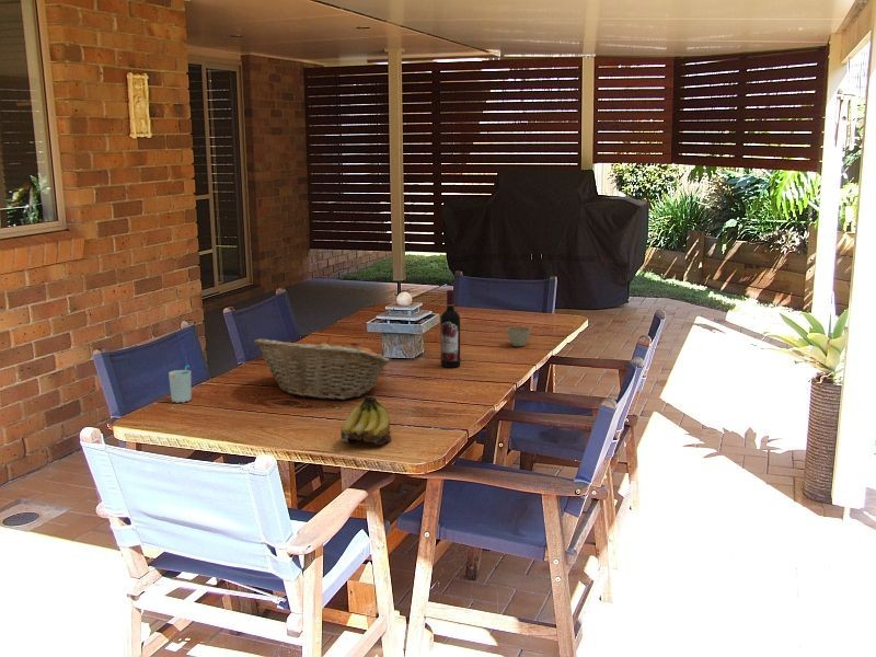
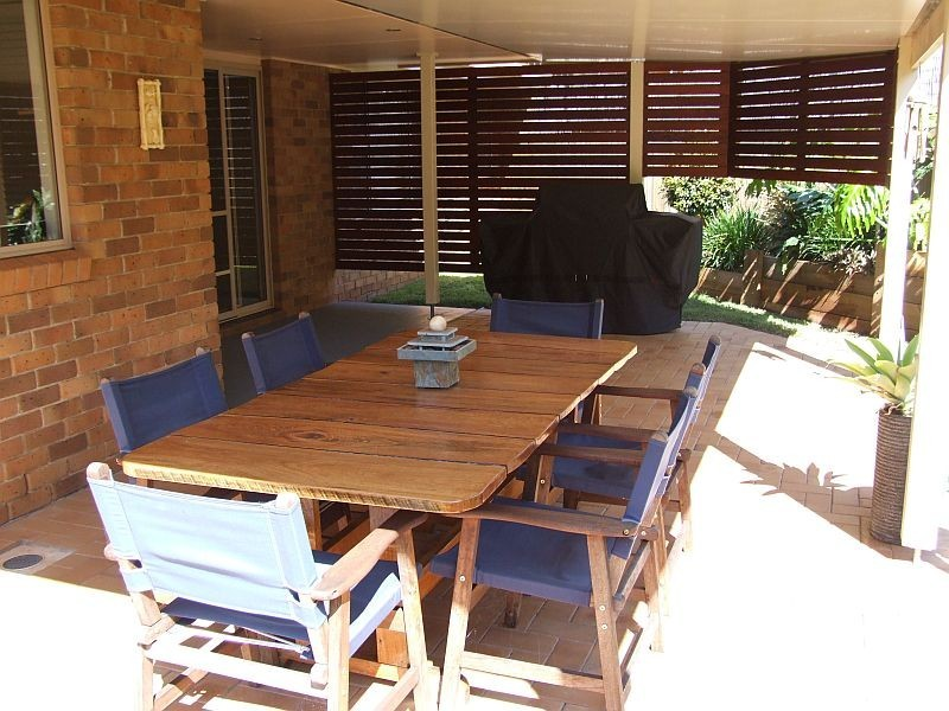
- fruit basket (321, 361)
- wine bottle (450, 327)
- fruit (366, 422)
- flower pot (518, 336)
- cup (180, 383)
